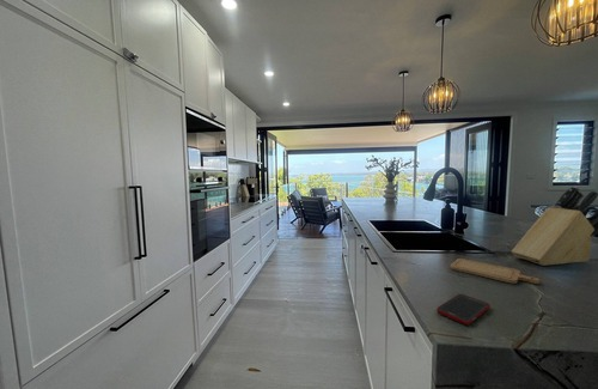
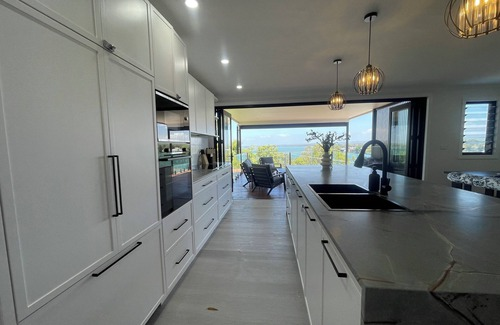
- chopping board (492, 271)
- cell phone (463, 308)
- knife block (560, 223)
